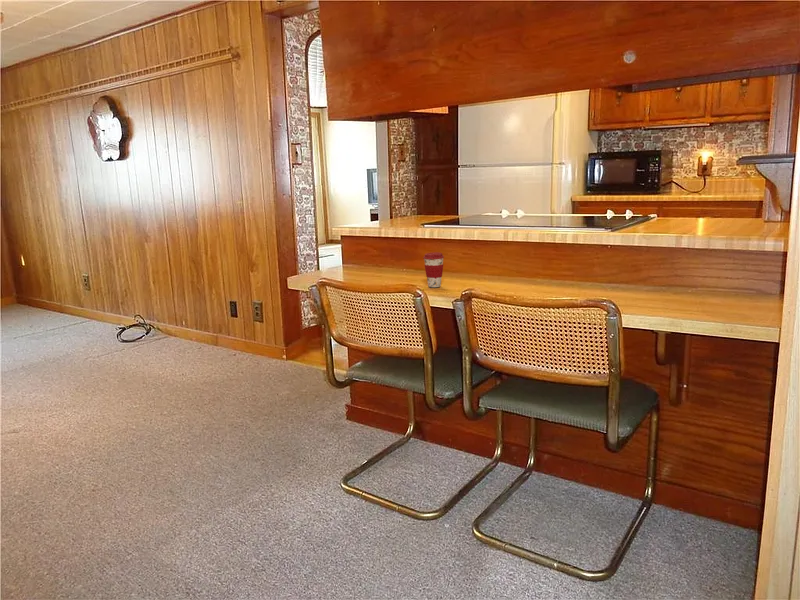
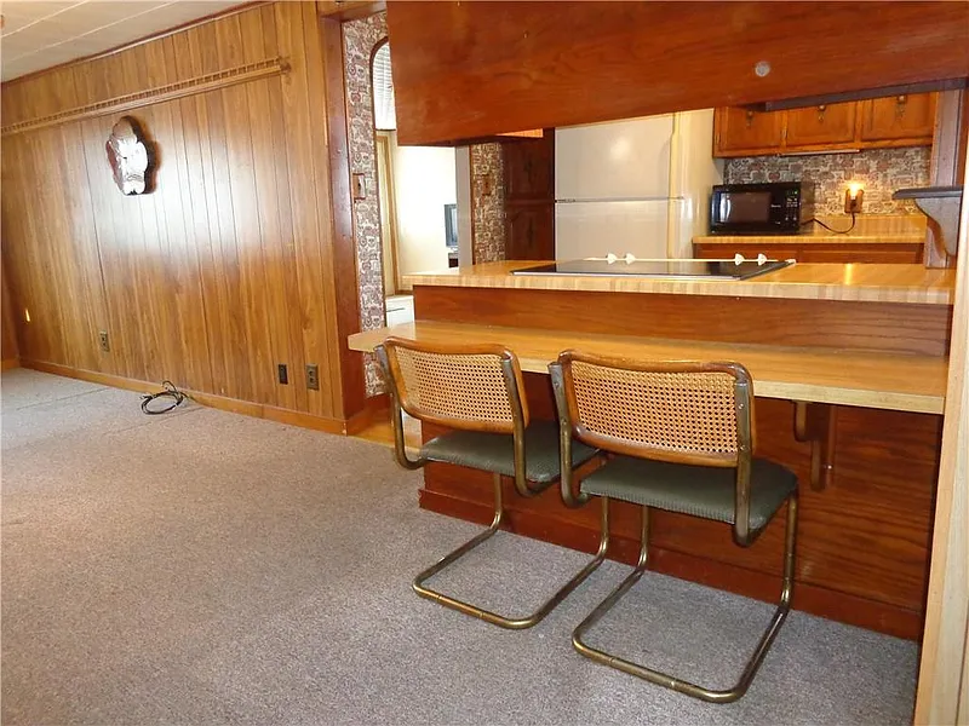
- coffee cup (434, 269)
